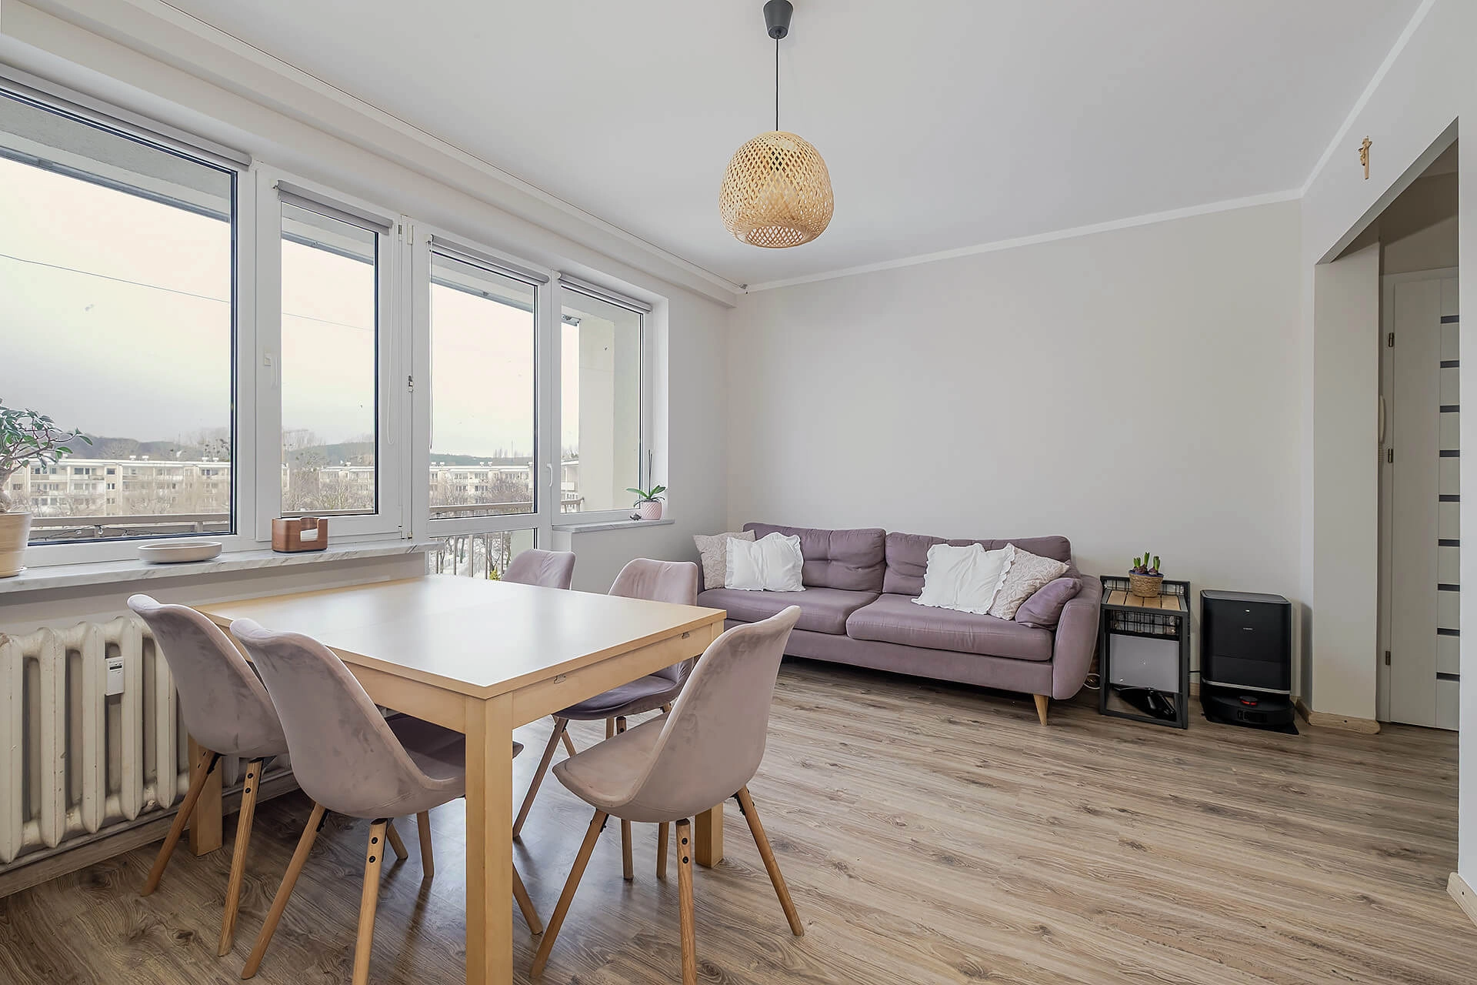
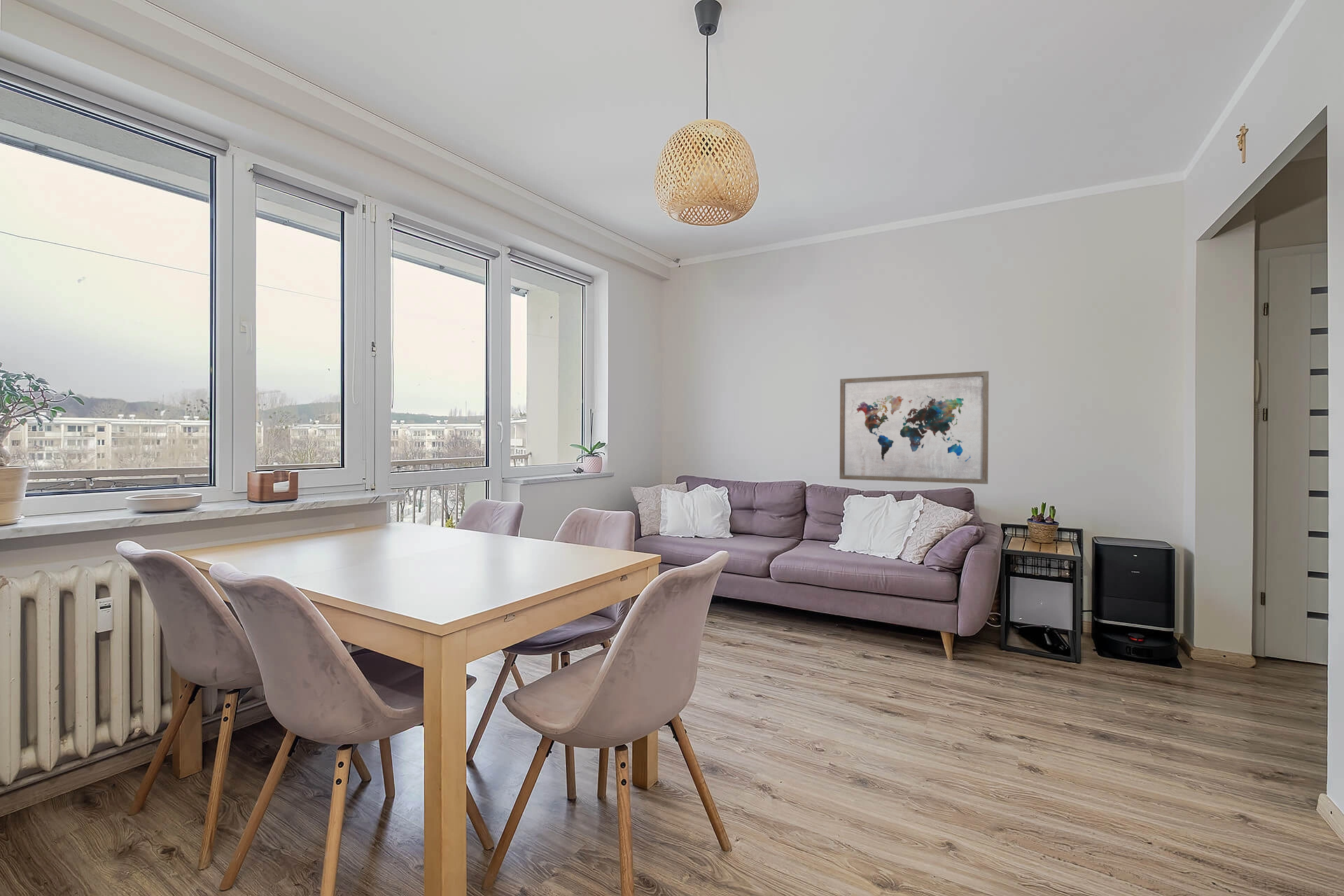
+ wall art (909, 428)
